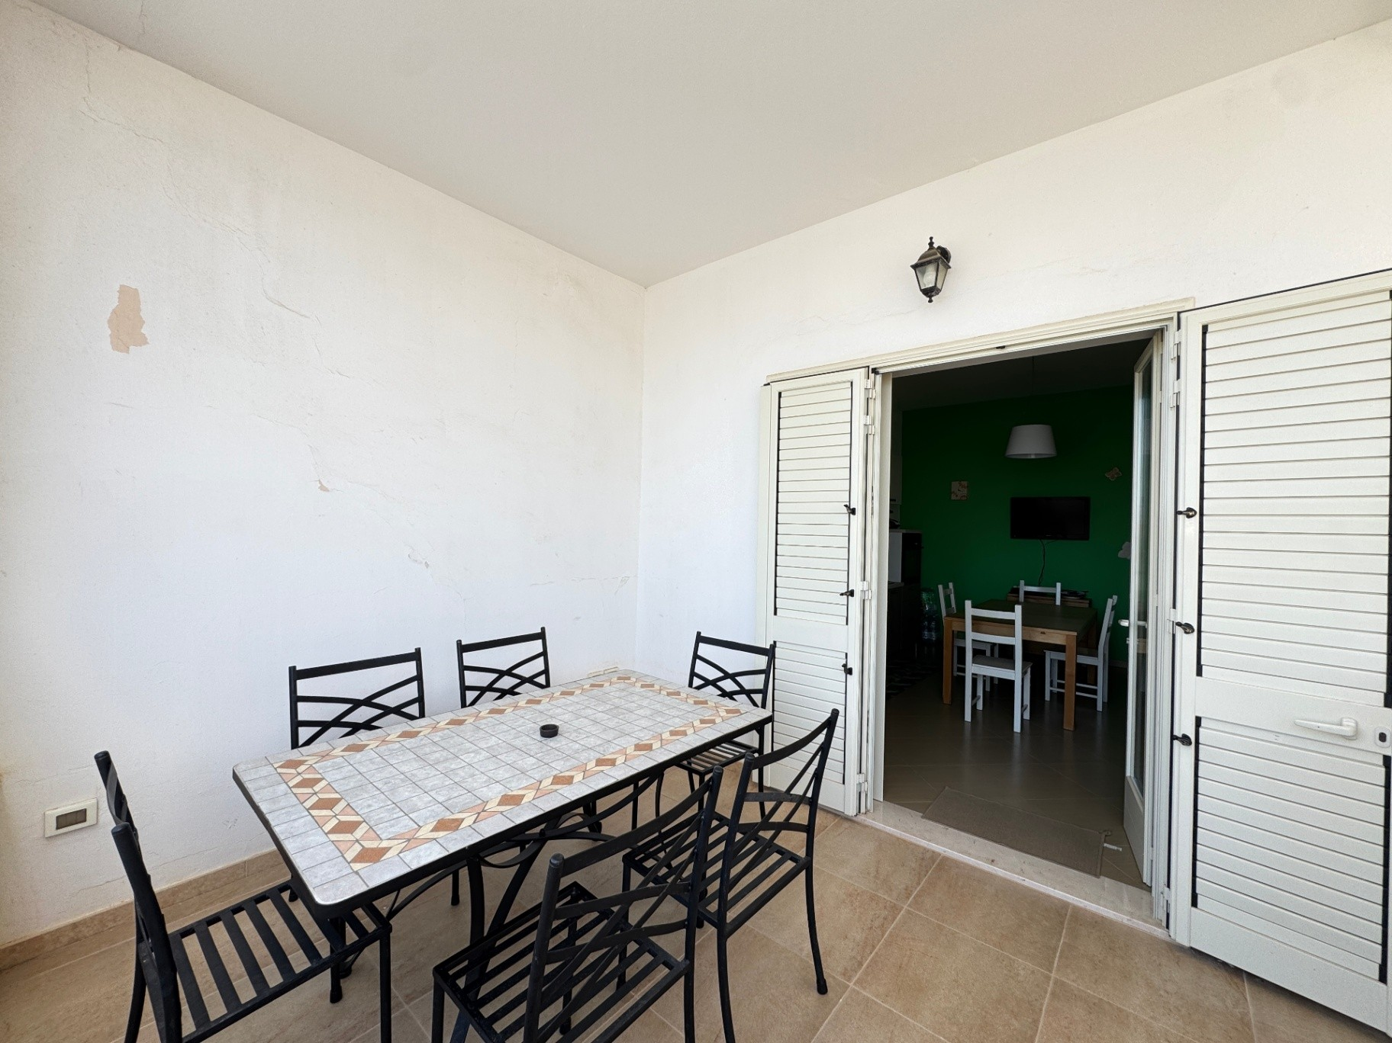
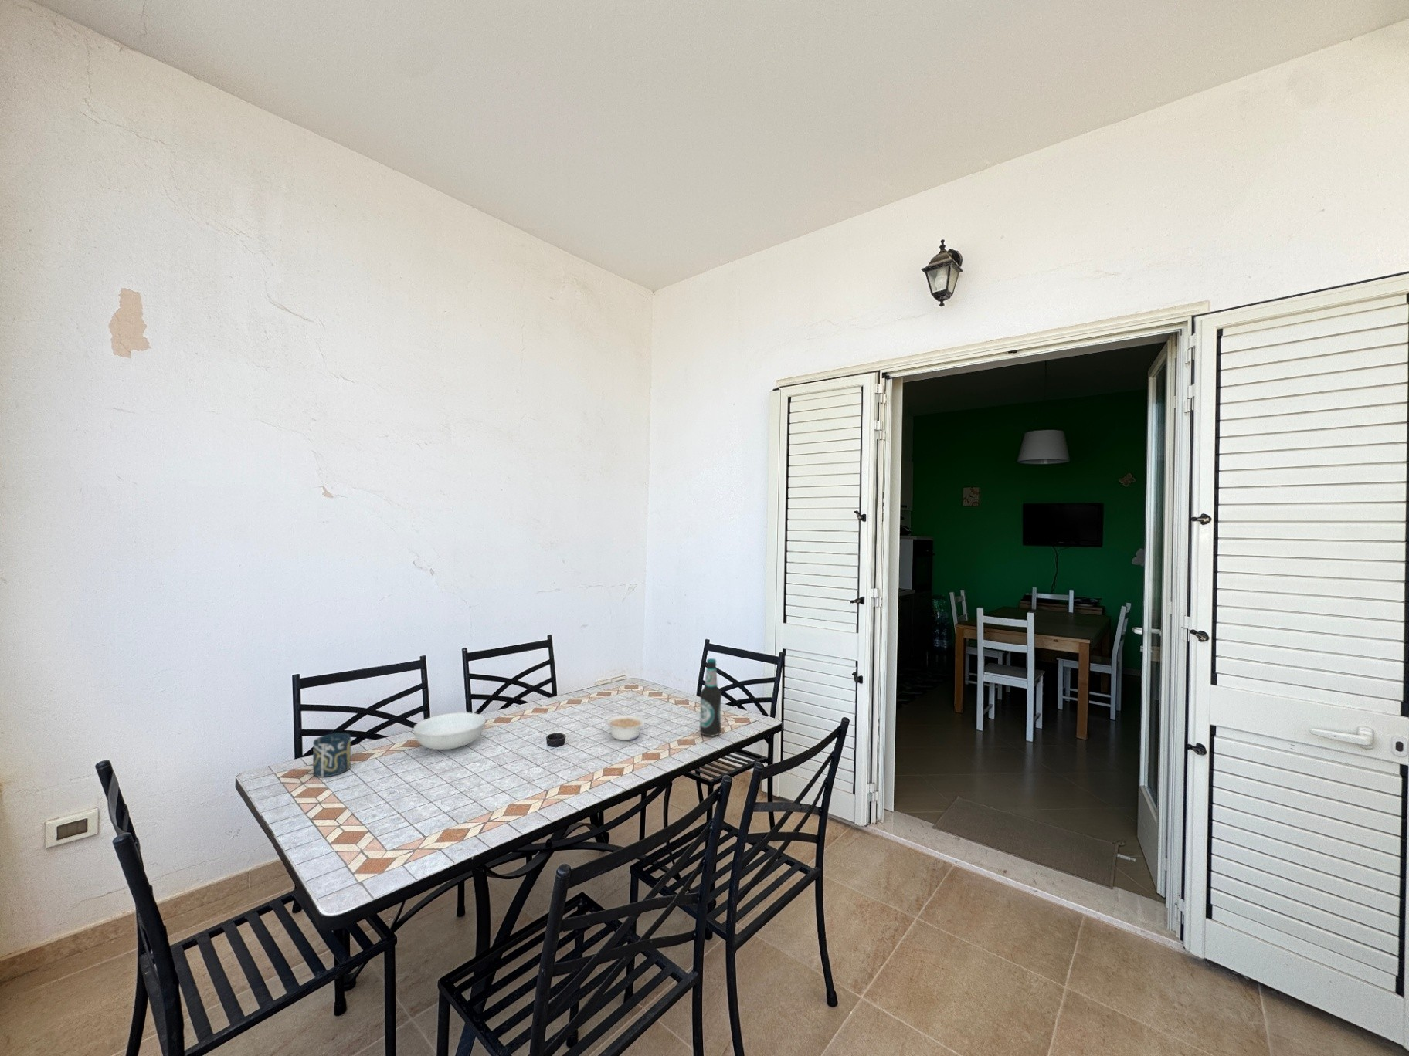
+ serving bowl (449, 733)
+ bottle (711, 697)
+ cup (330, 753)
+ legume (626, 728)
